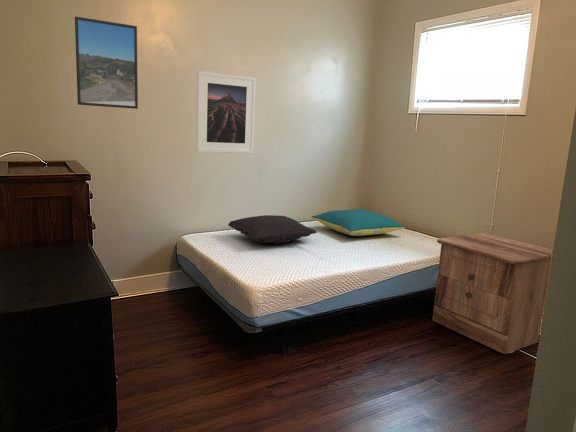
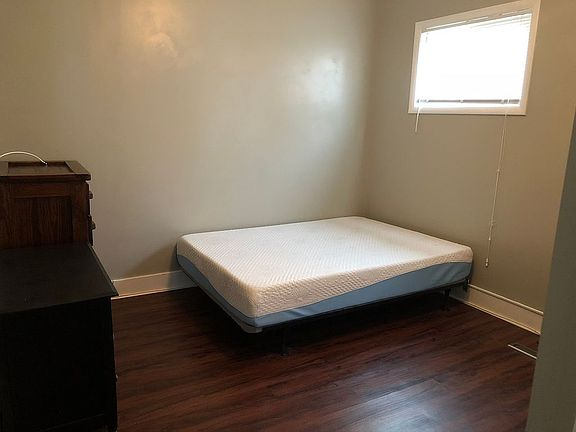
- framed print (226, 114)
- pillow (270, 228)
- nightstand (492, 288)
- pillow (357, 222)
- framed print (107, 64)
